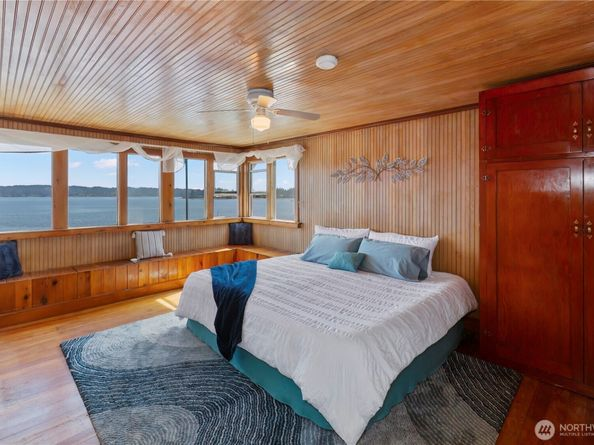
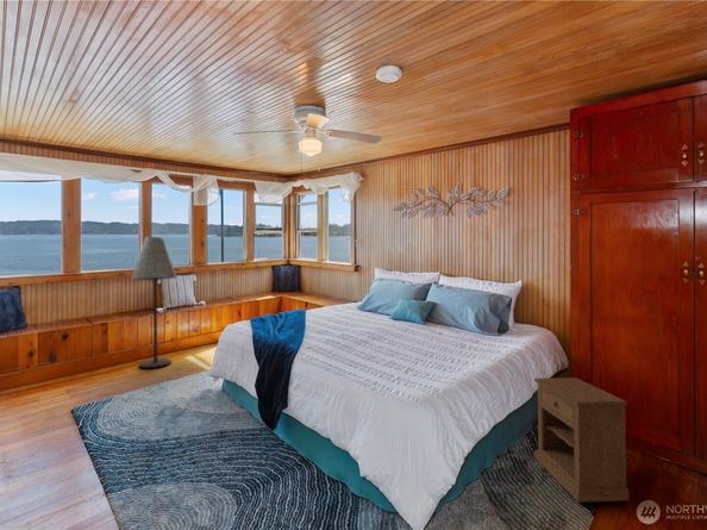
+ nightstand (576, 432)
+ floor lamp (155, 299)
